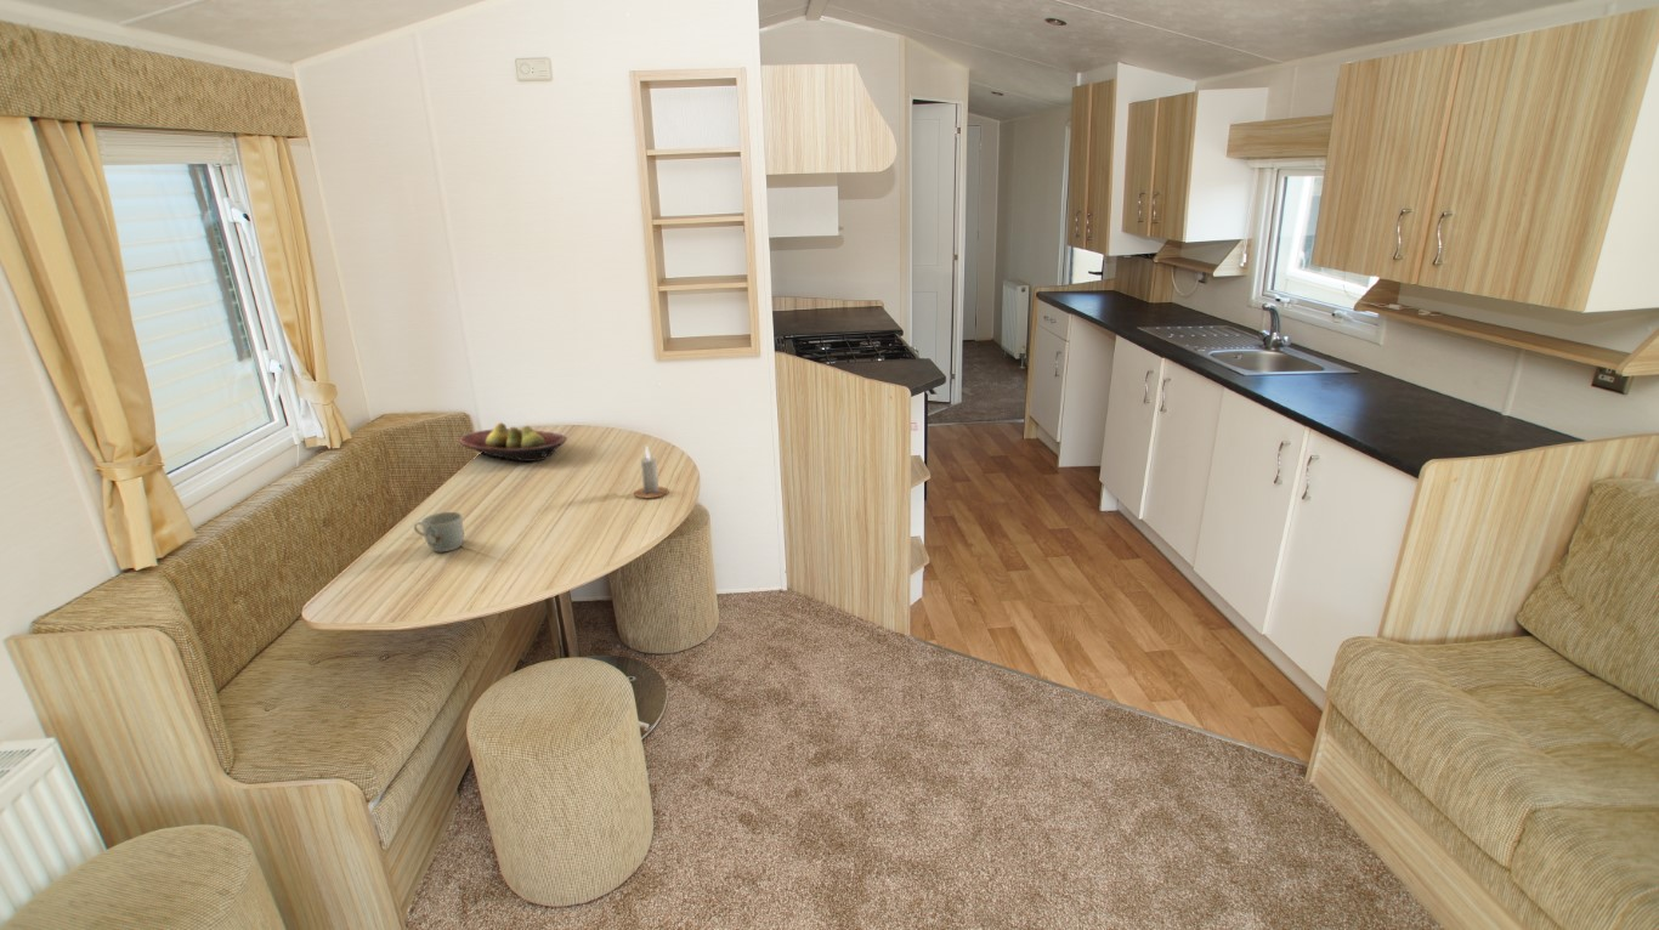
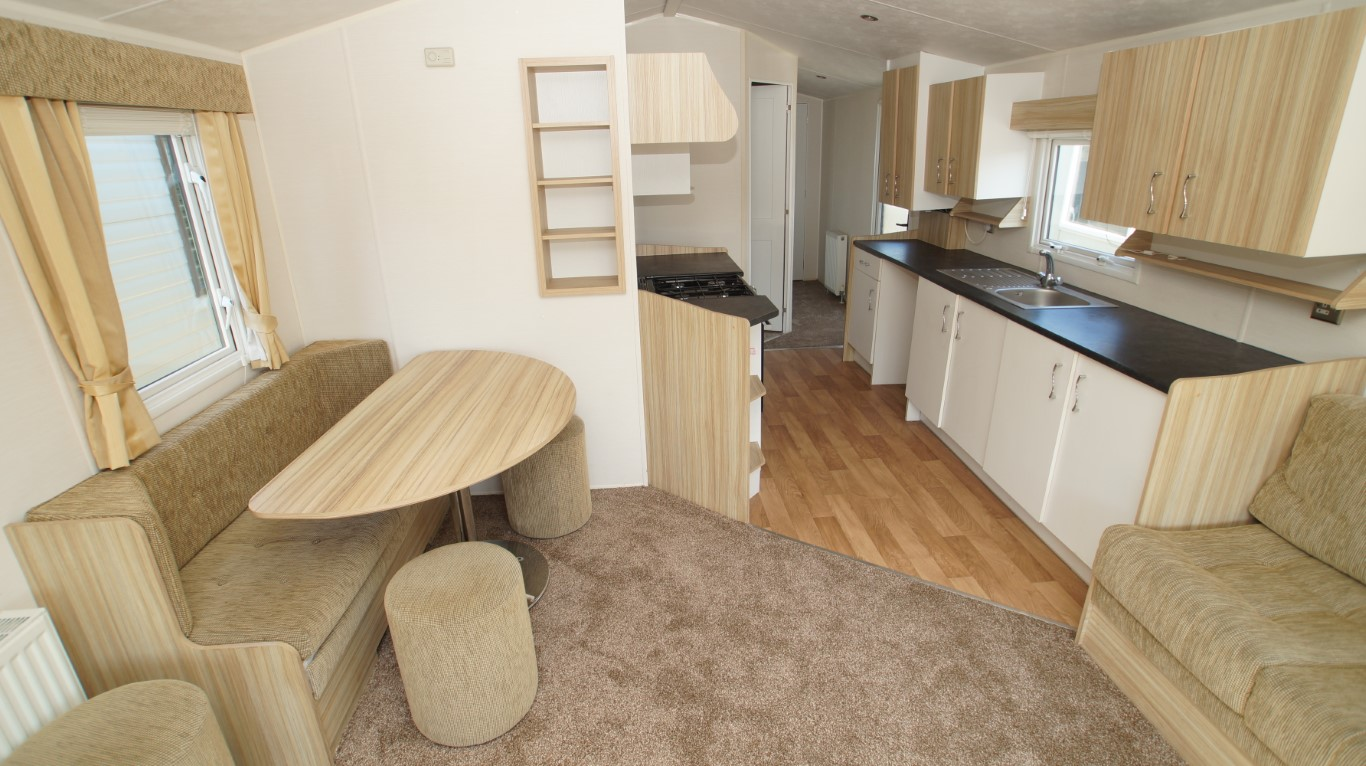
- mug (438, 532)
- fruit bowl (513, 440)
- candle (649, 469)
